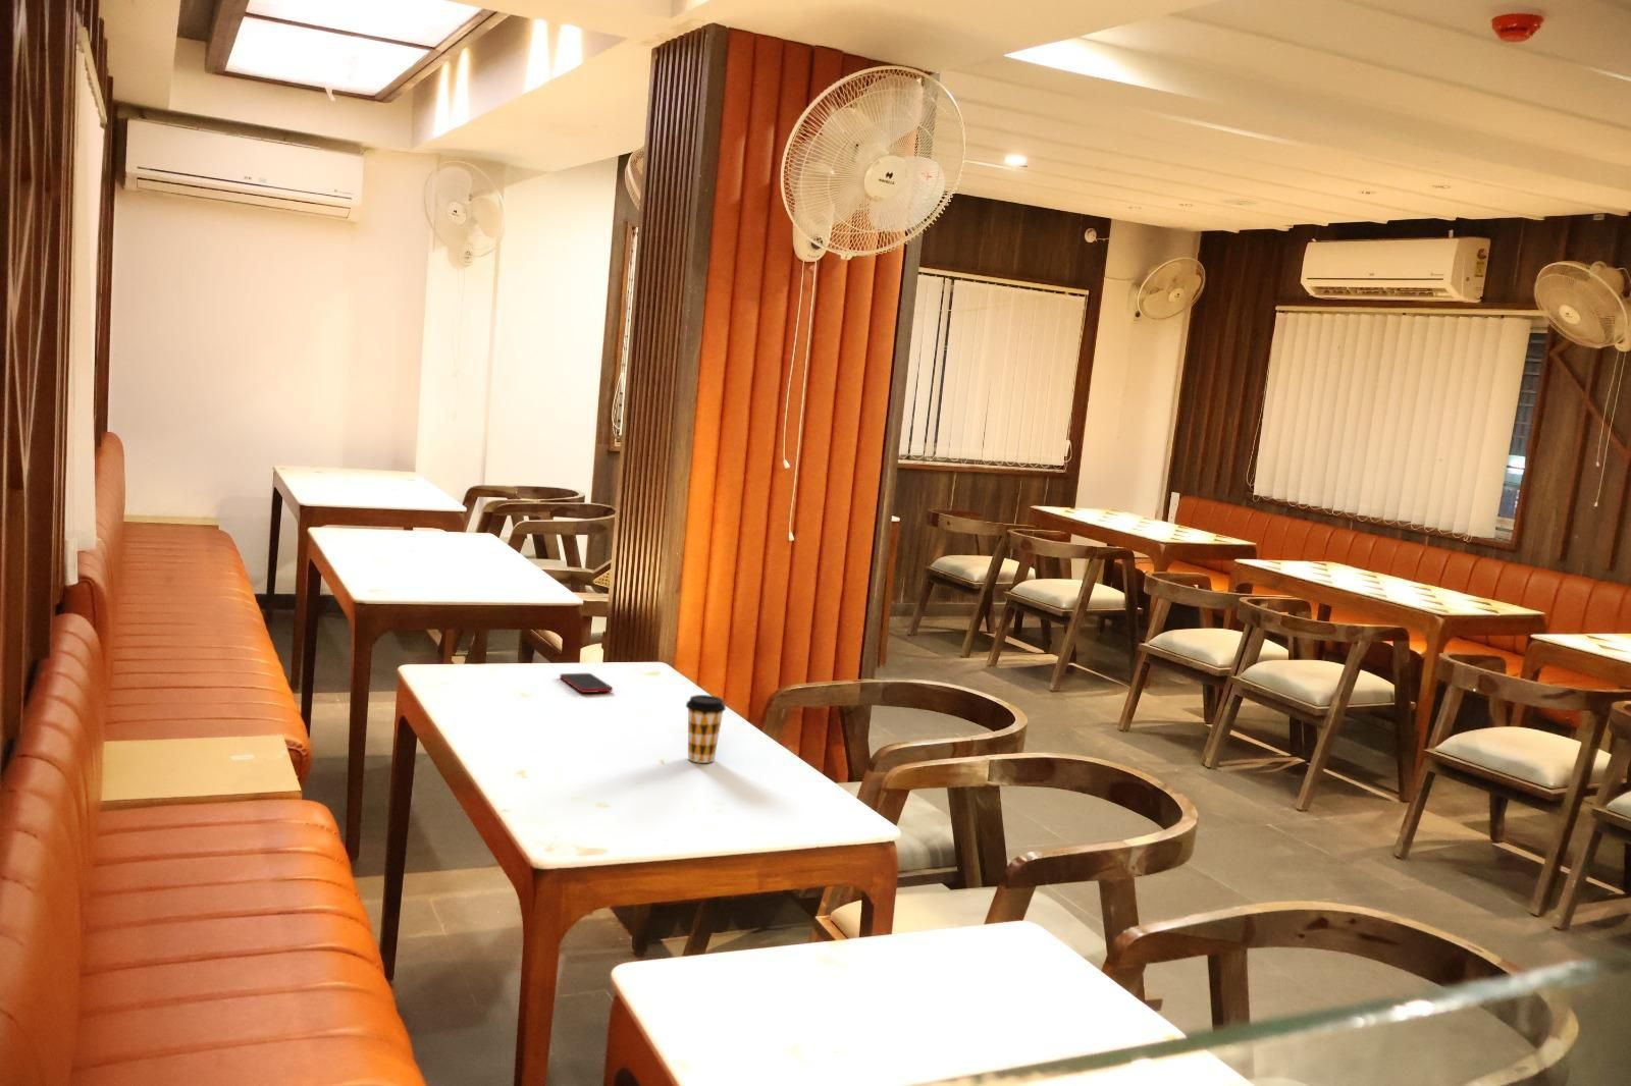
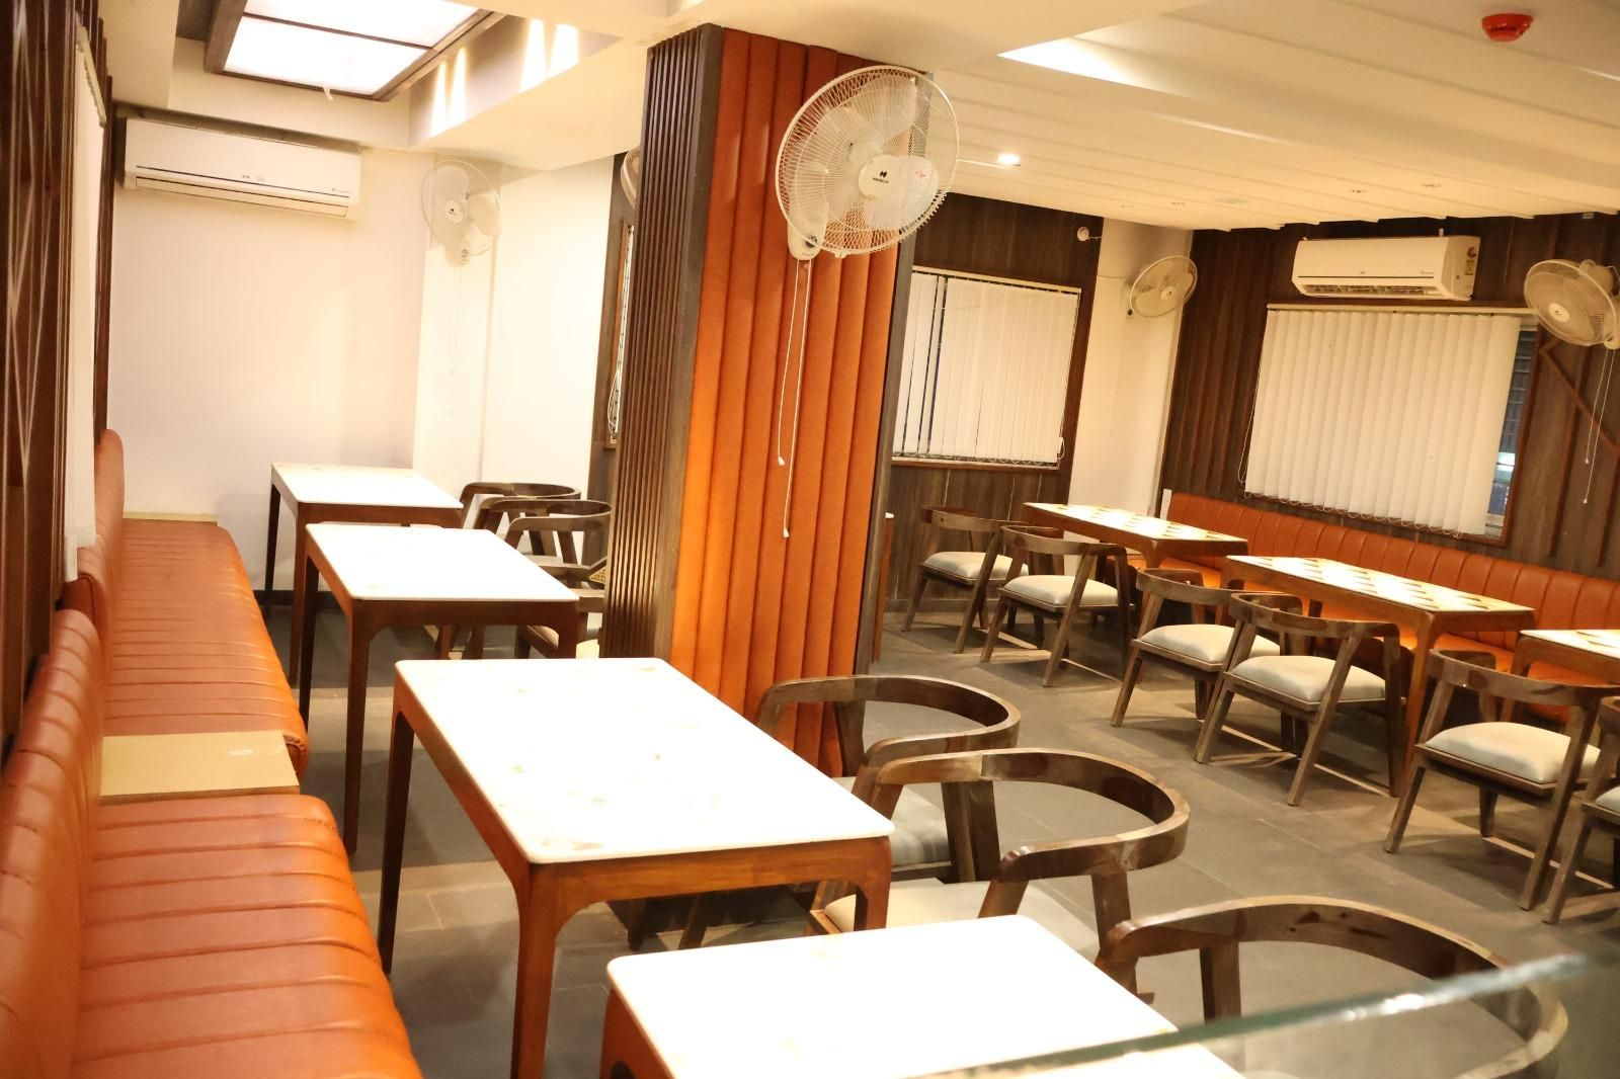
- cell phone (586, 682)
- coffee cup (703, 728)
